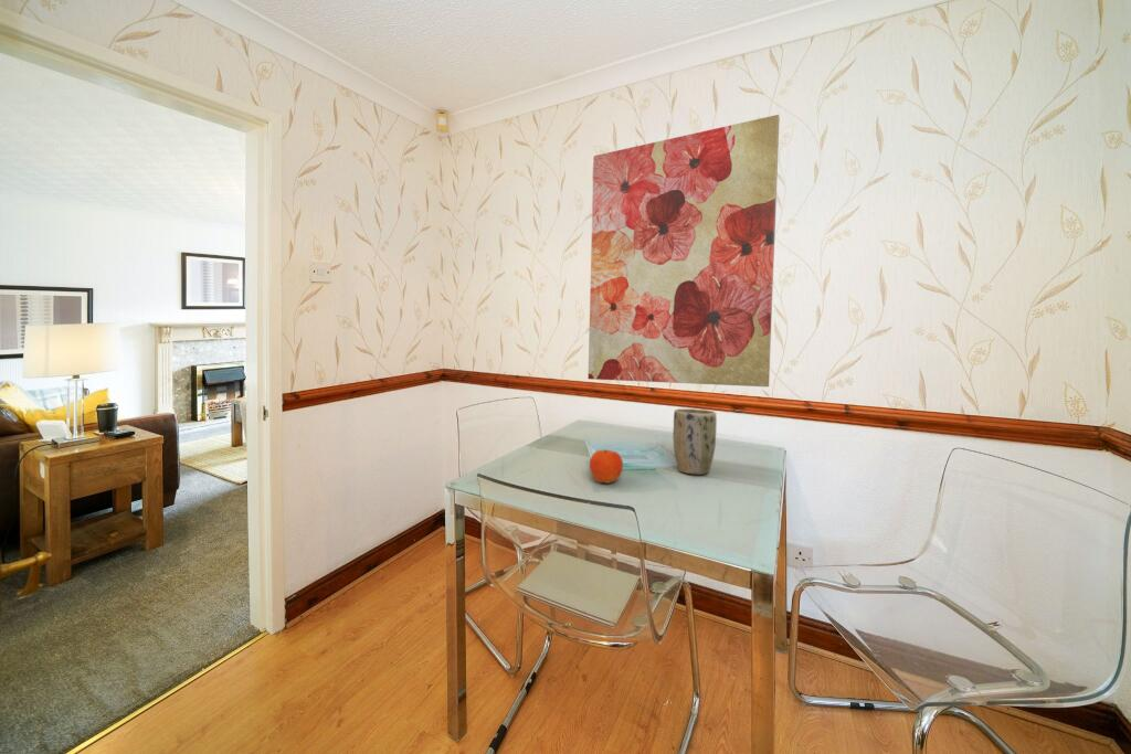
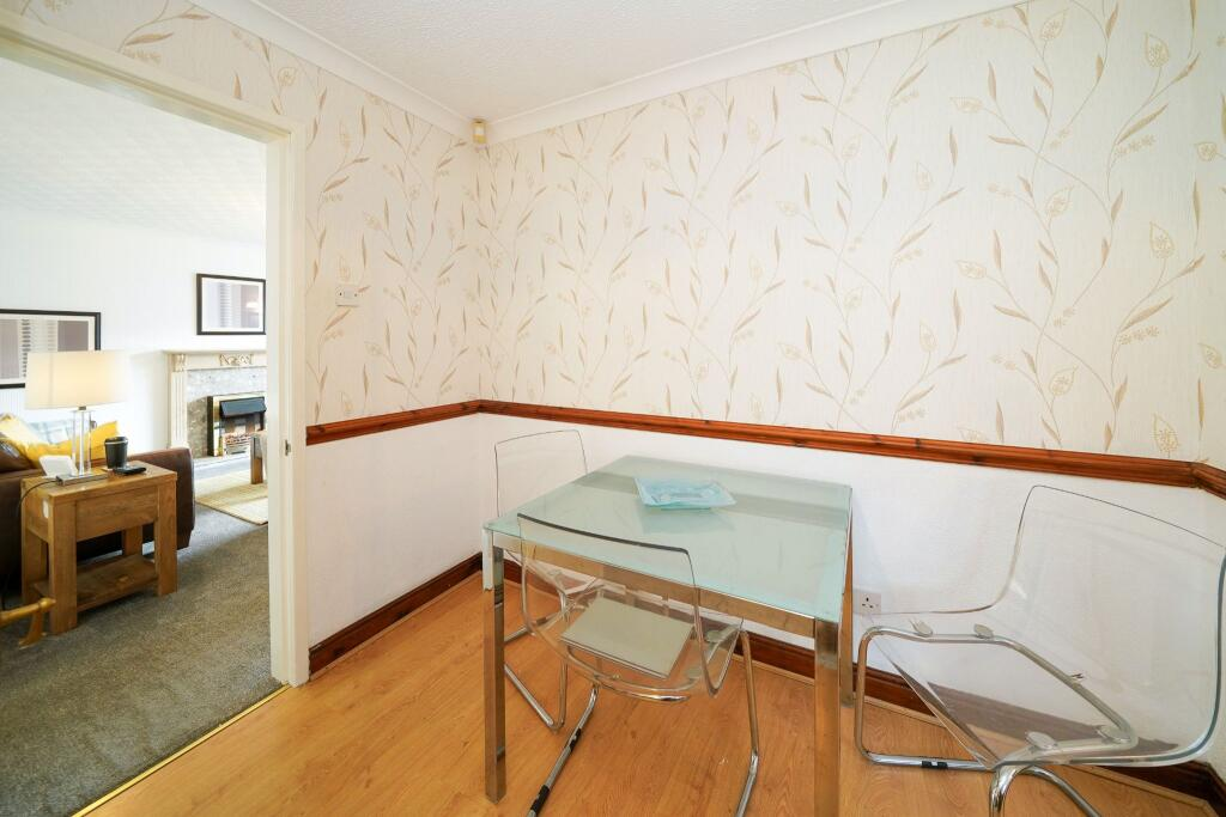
- plant pot (694, 440)
- fruit (605, 465)
- wall art (674, 262)
